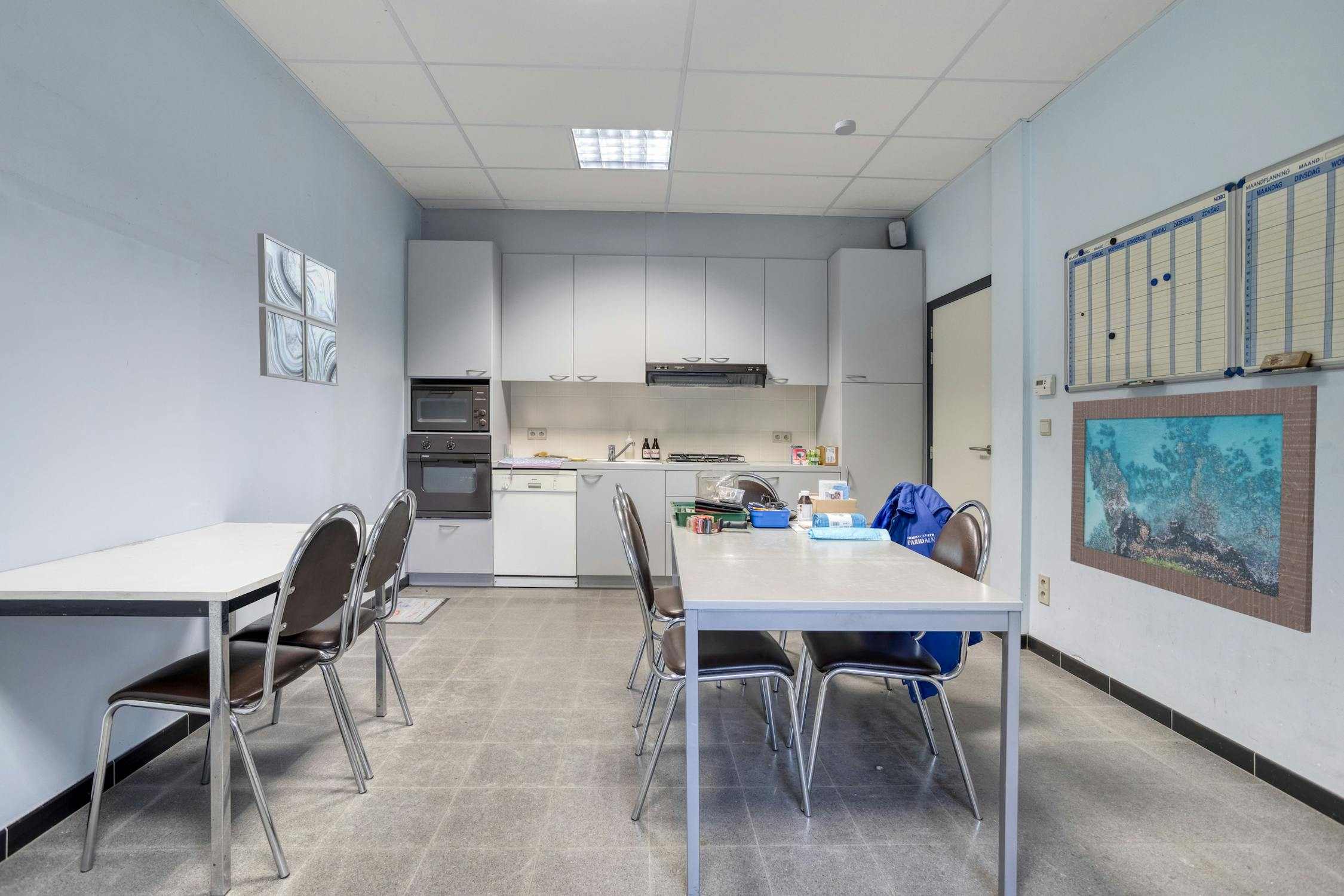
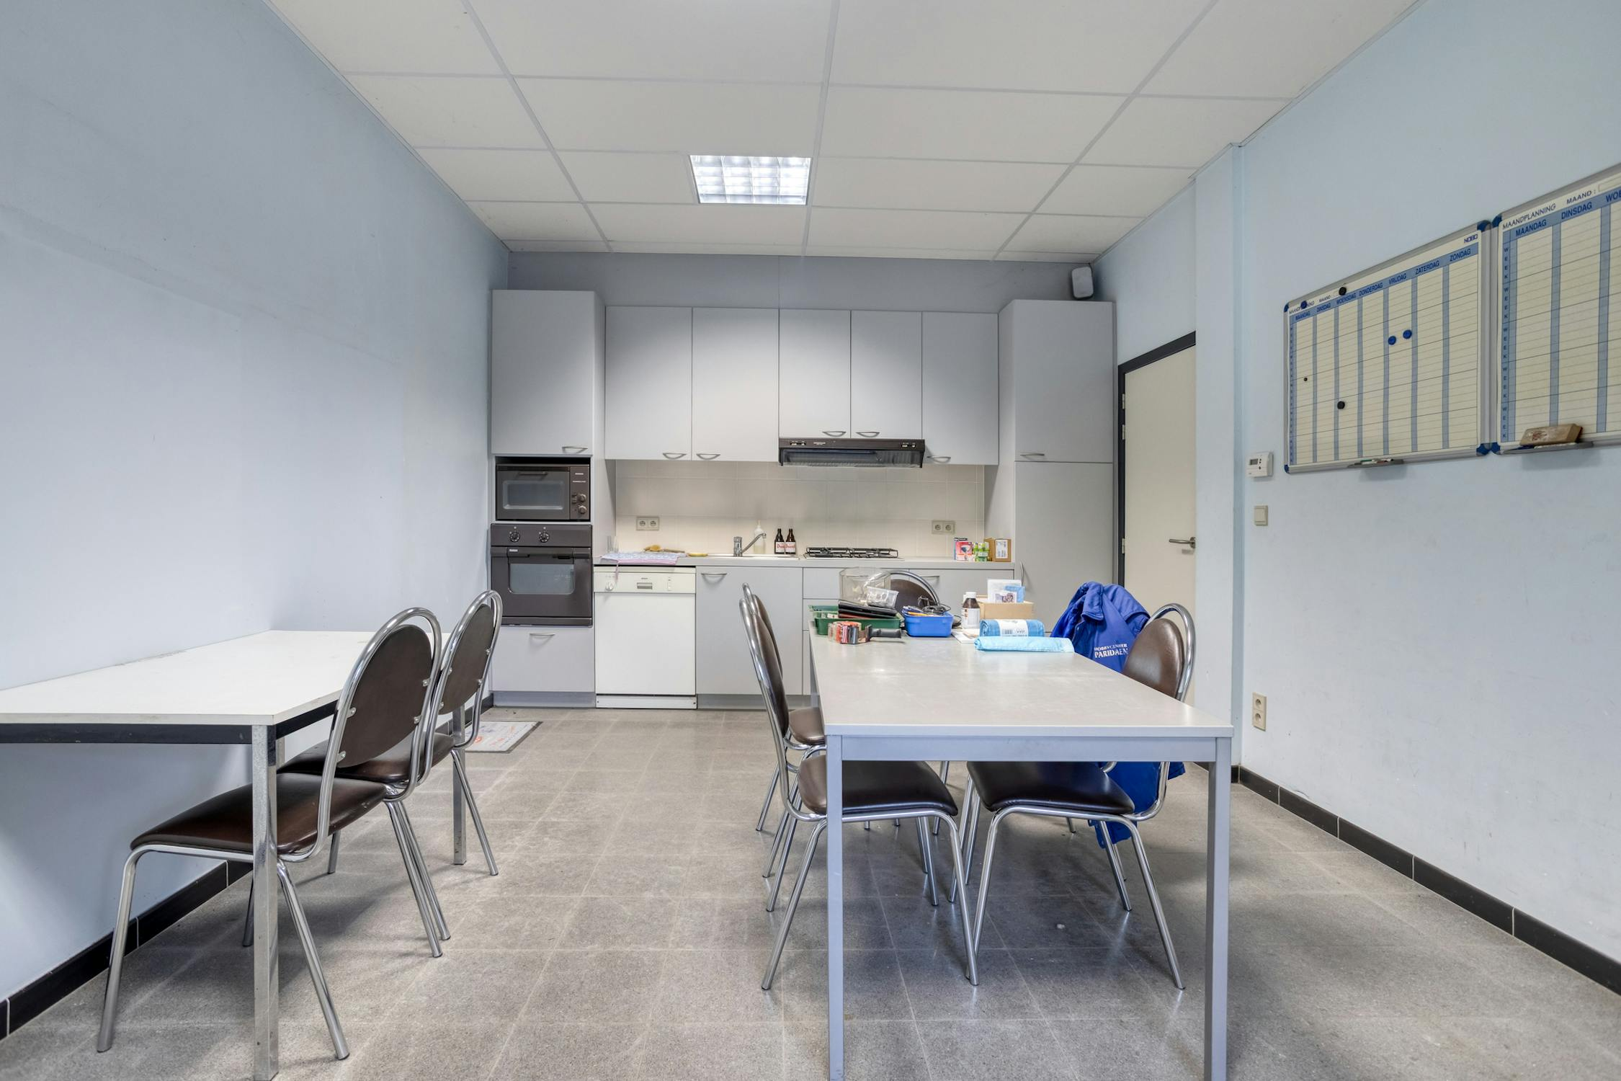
- wall art (1166, 492)
- wall art (302, 317)
- smoke detector (845, 125)
